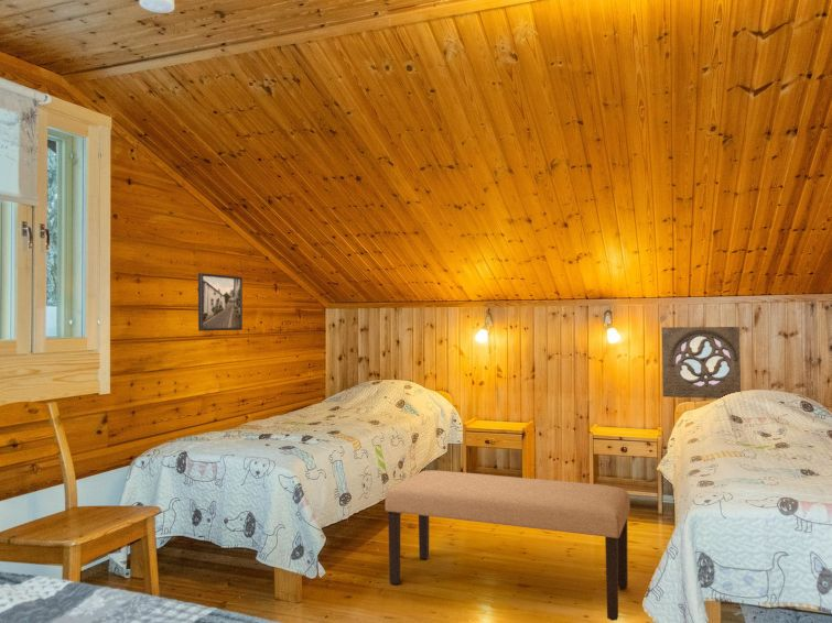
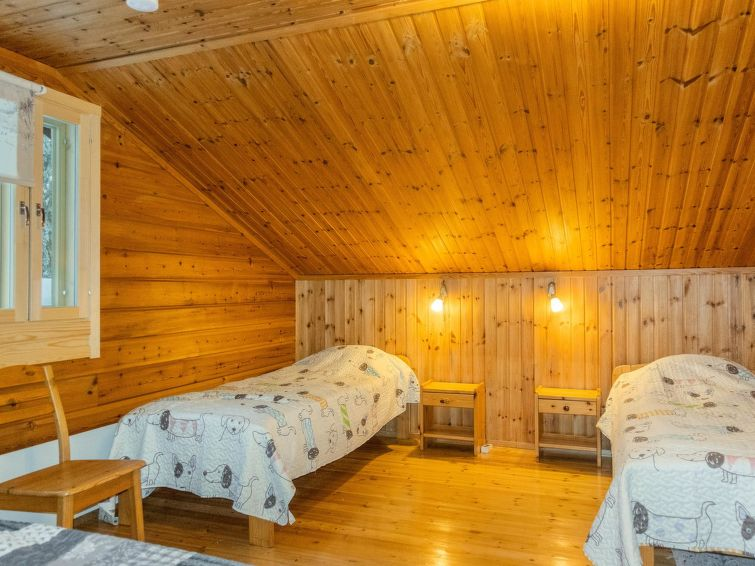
- bench (510, 525)
- wall ornament (700, 362)
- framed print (220, 303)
